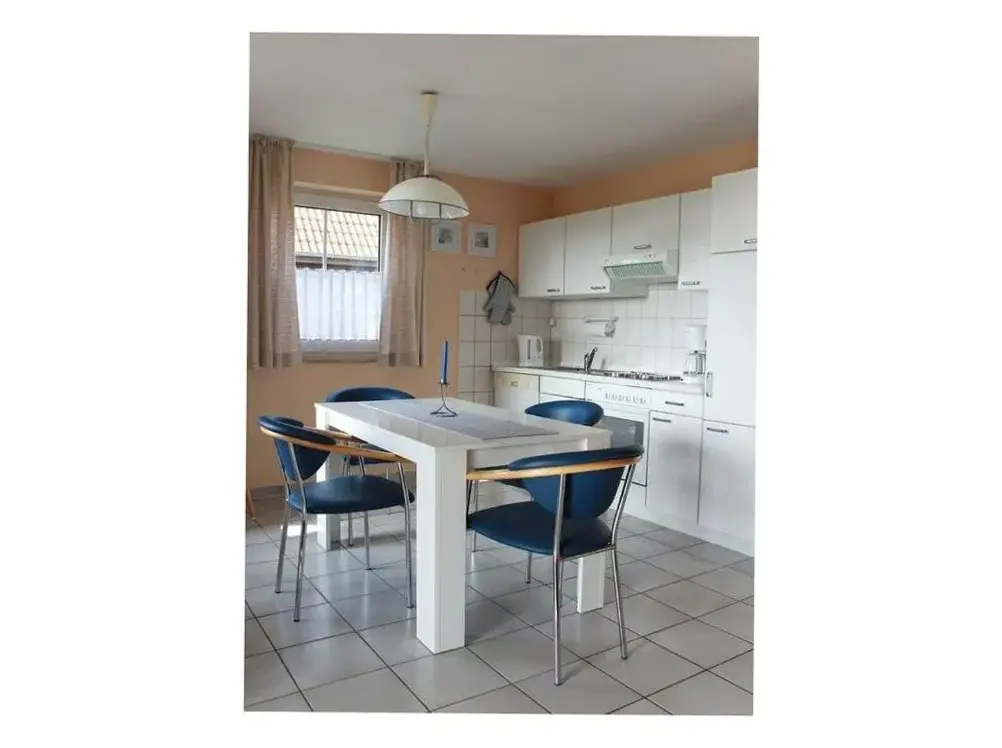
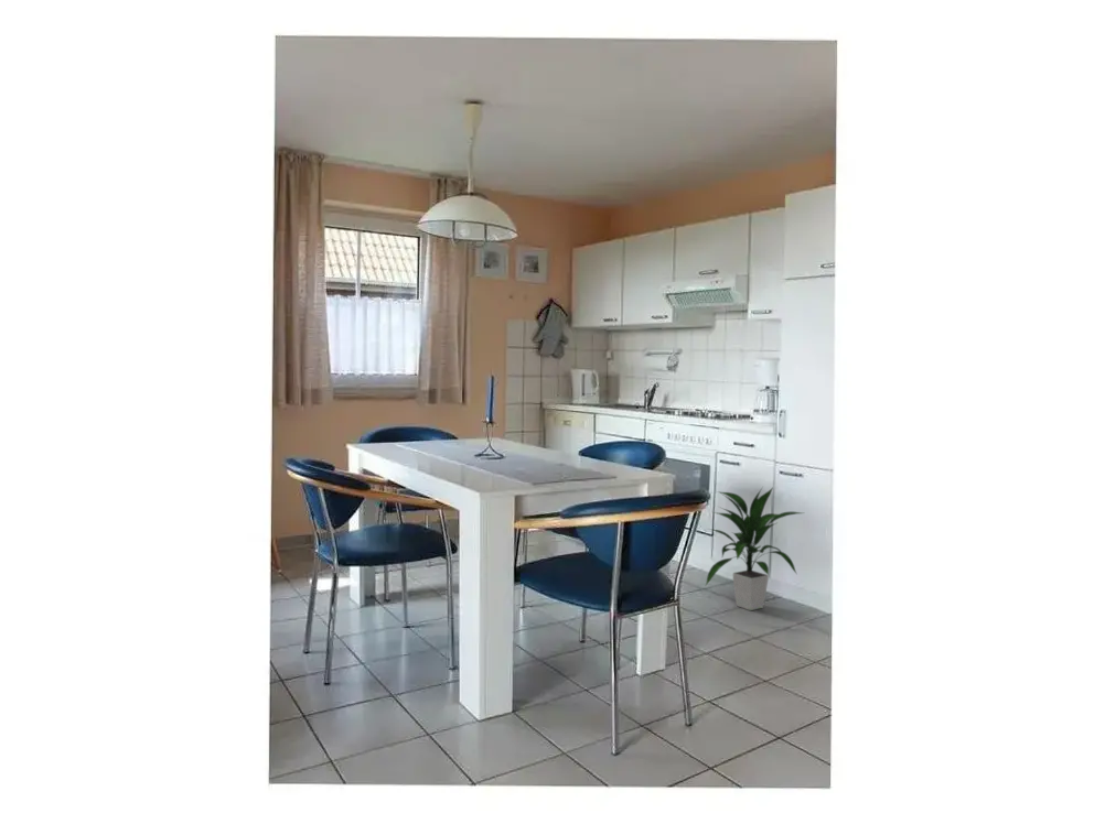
+ indoor plant (745, 544)
